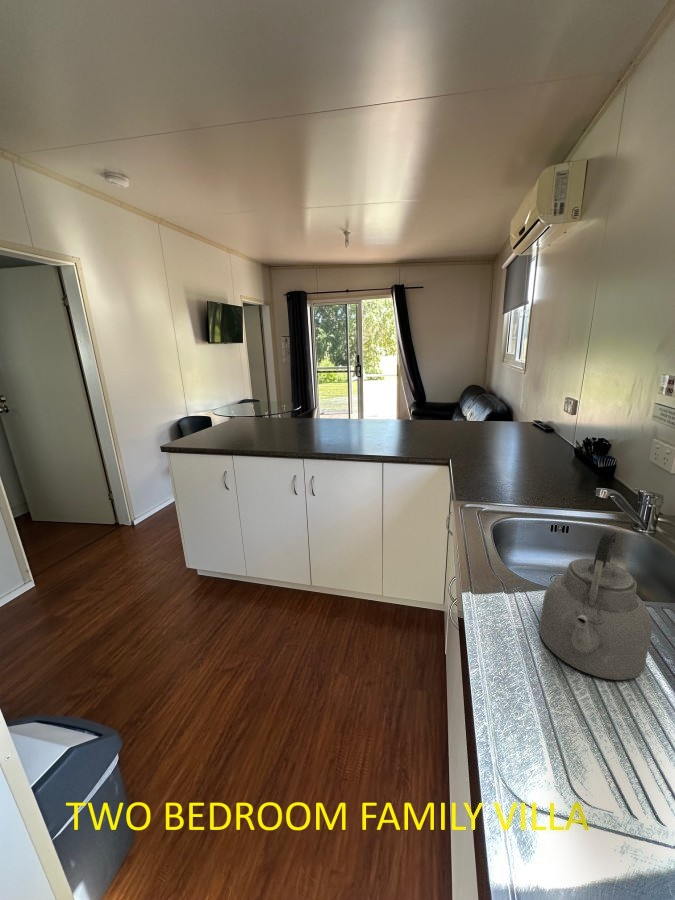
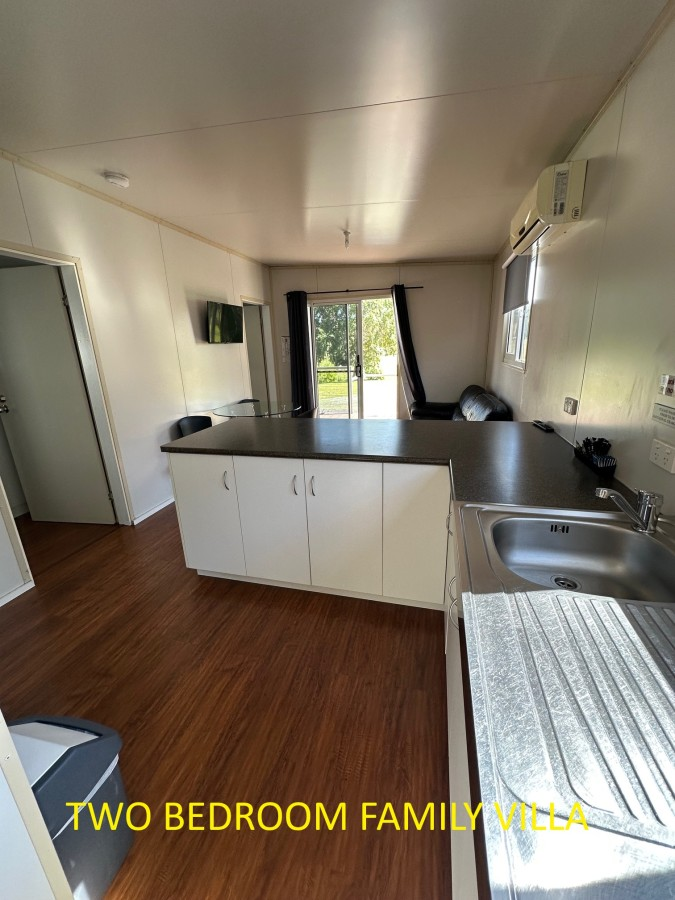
- kettle (593, 602)
